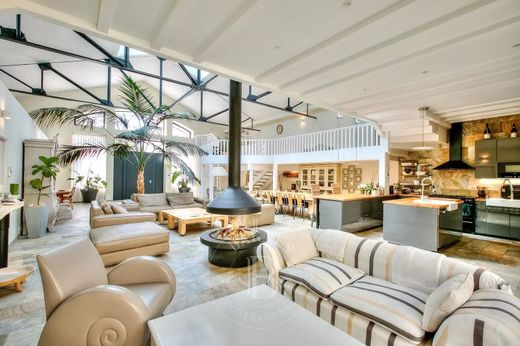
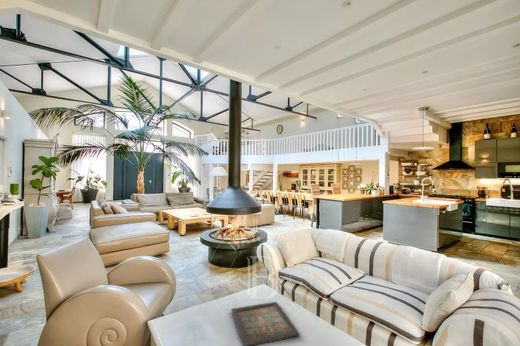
+ icon panel (262, 321)
